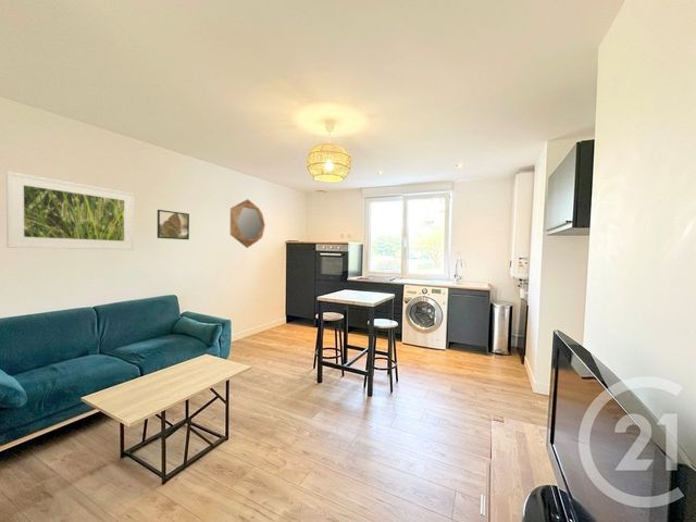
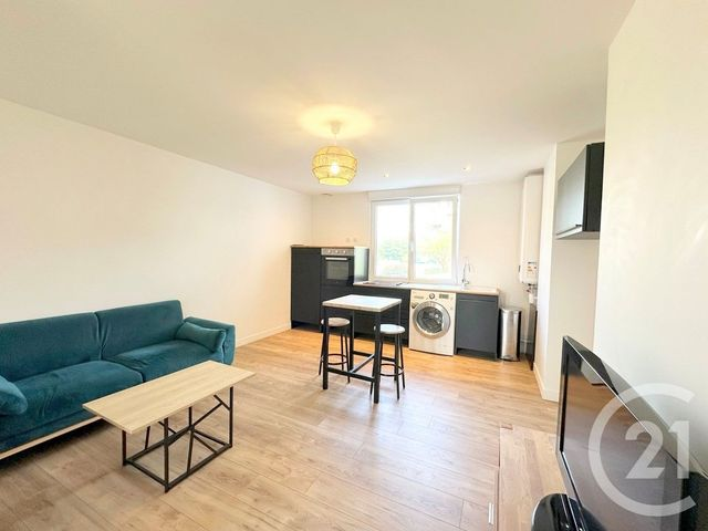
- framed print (173, 225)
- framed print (79, 216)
- home mirror (249, 223)
